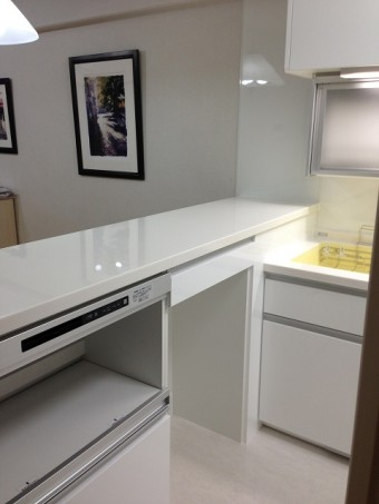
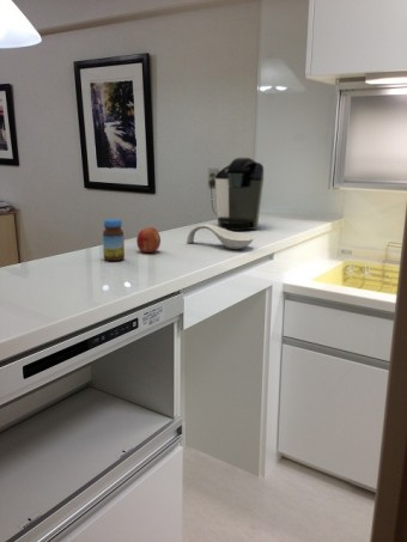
+ jar (113, 238)
+ fruit (148, 239)
+ coffee maker (227, 191)
+ spoon rest (219, 236)
